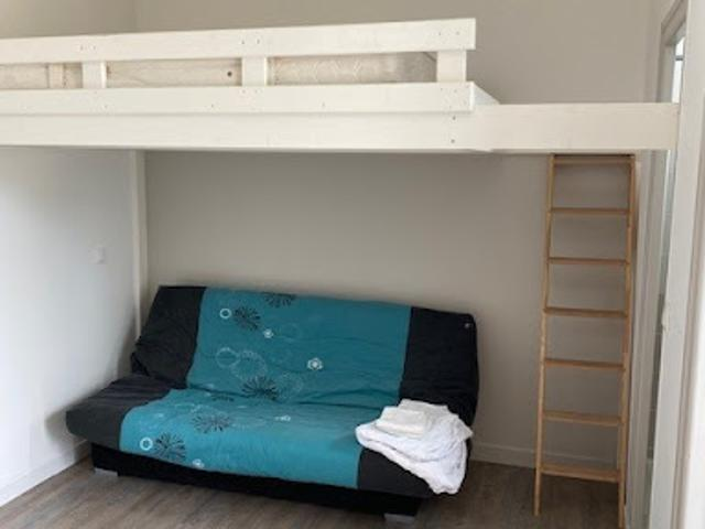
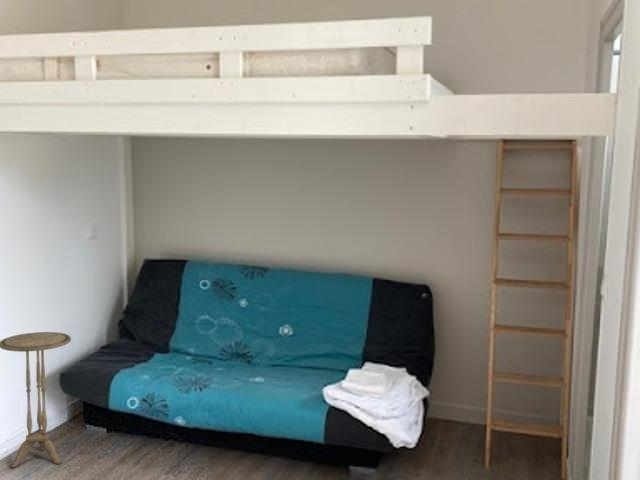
+ side table (38, 400)
